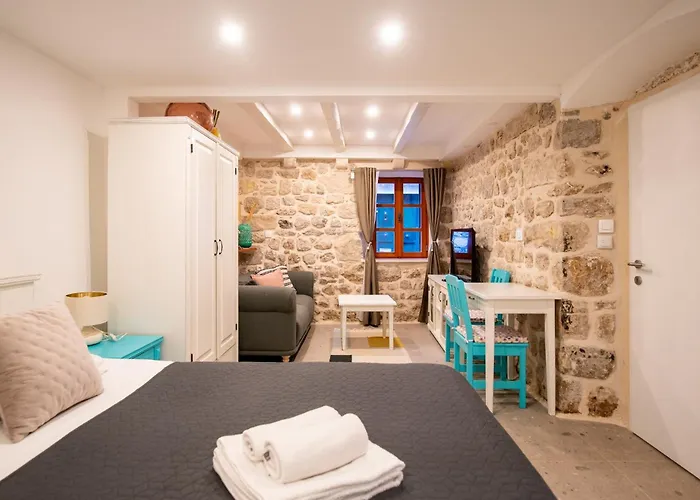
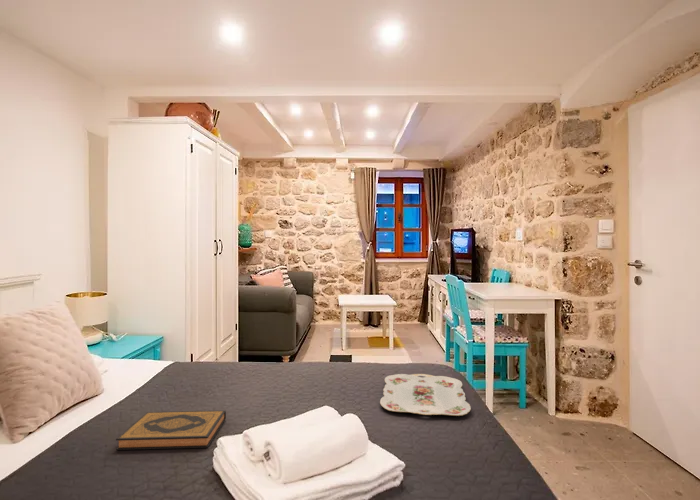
+ hardback book (175, 428)
+ serving tray (423, 393)
